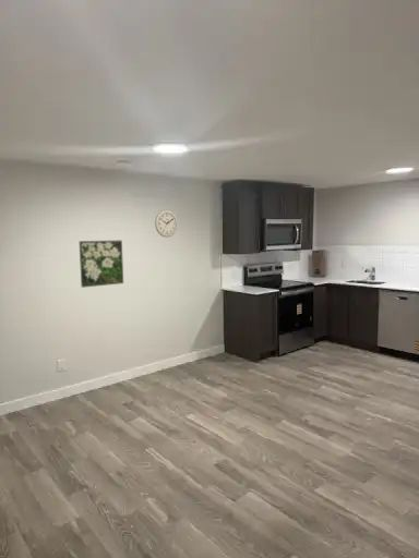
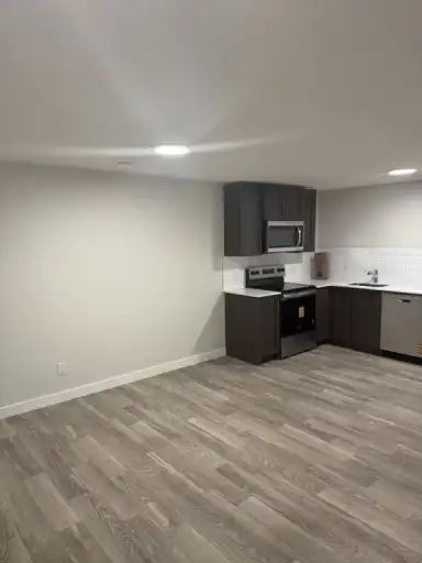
- wall clock (166, 223)
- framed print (101, 263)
